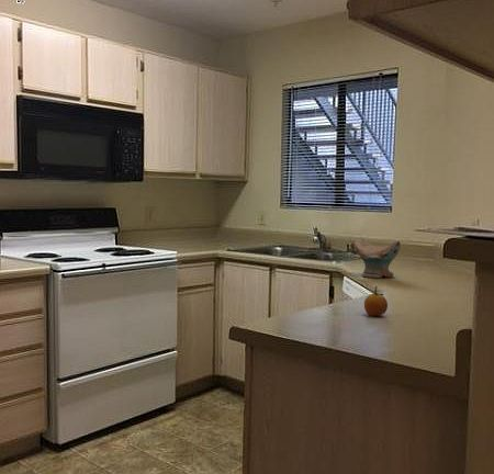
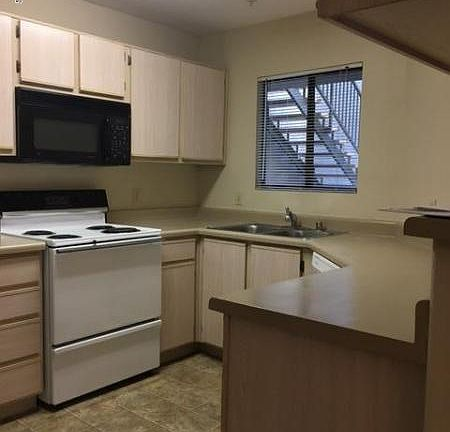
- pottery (379, 257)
- fruit (377, 298)
